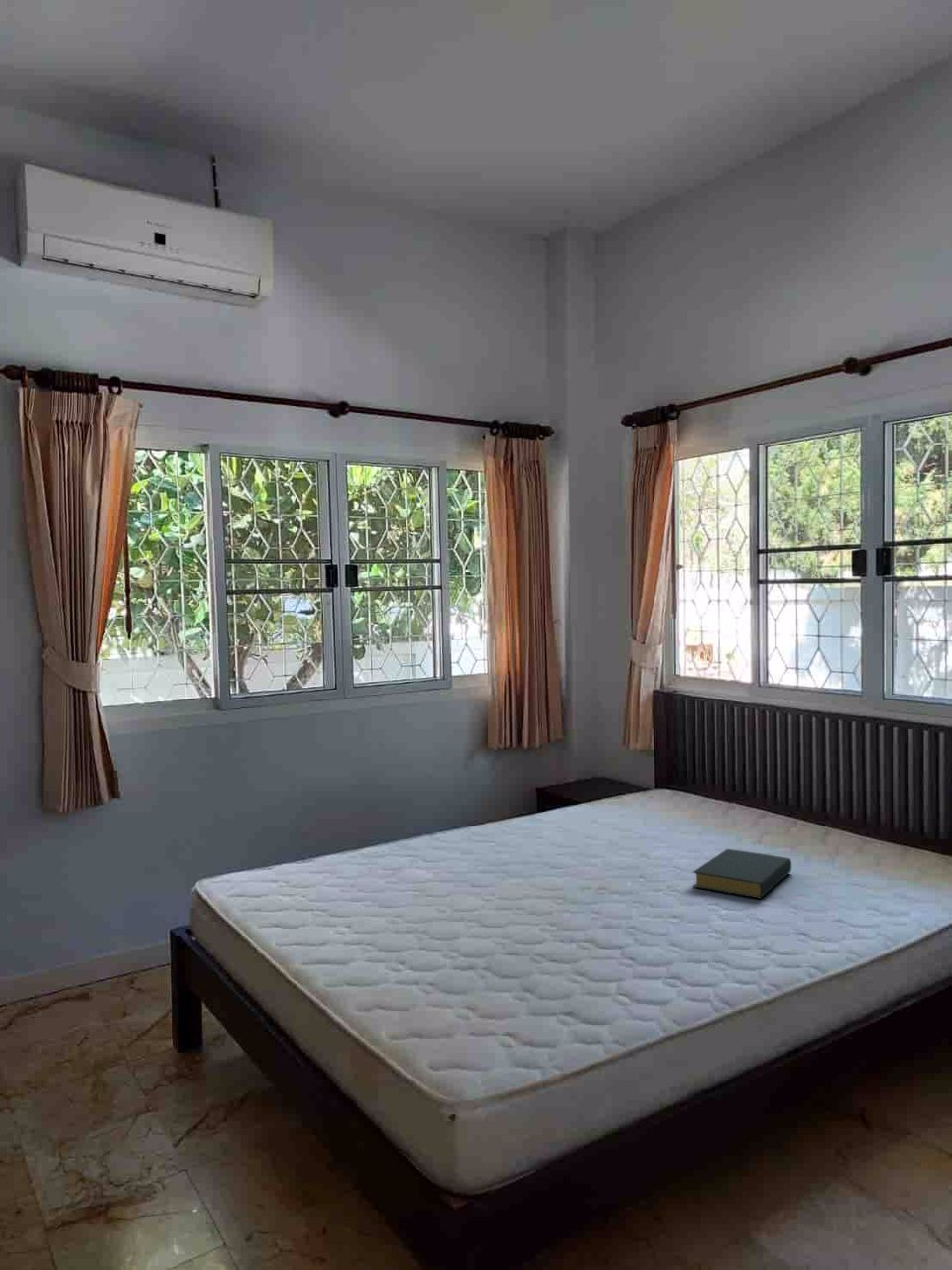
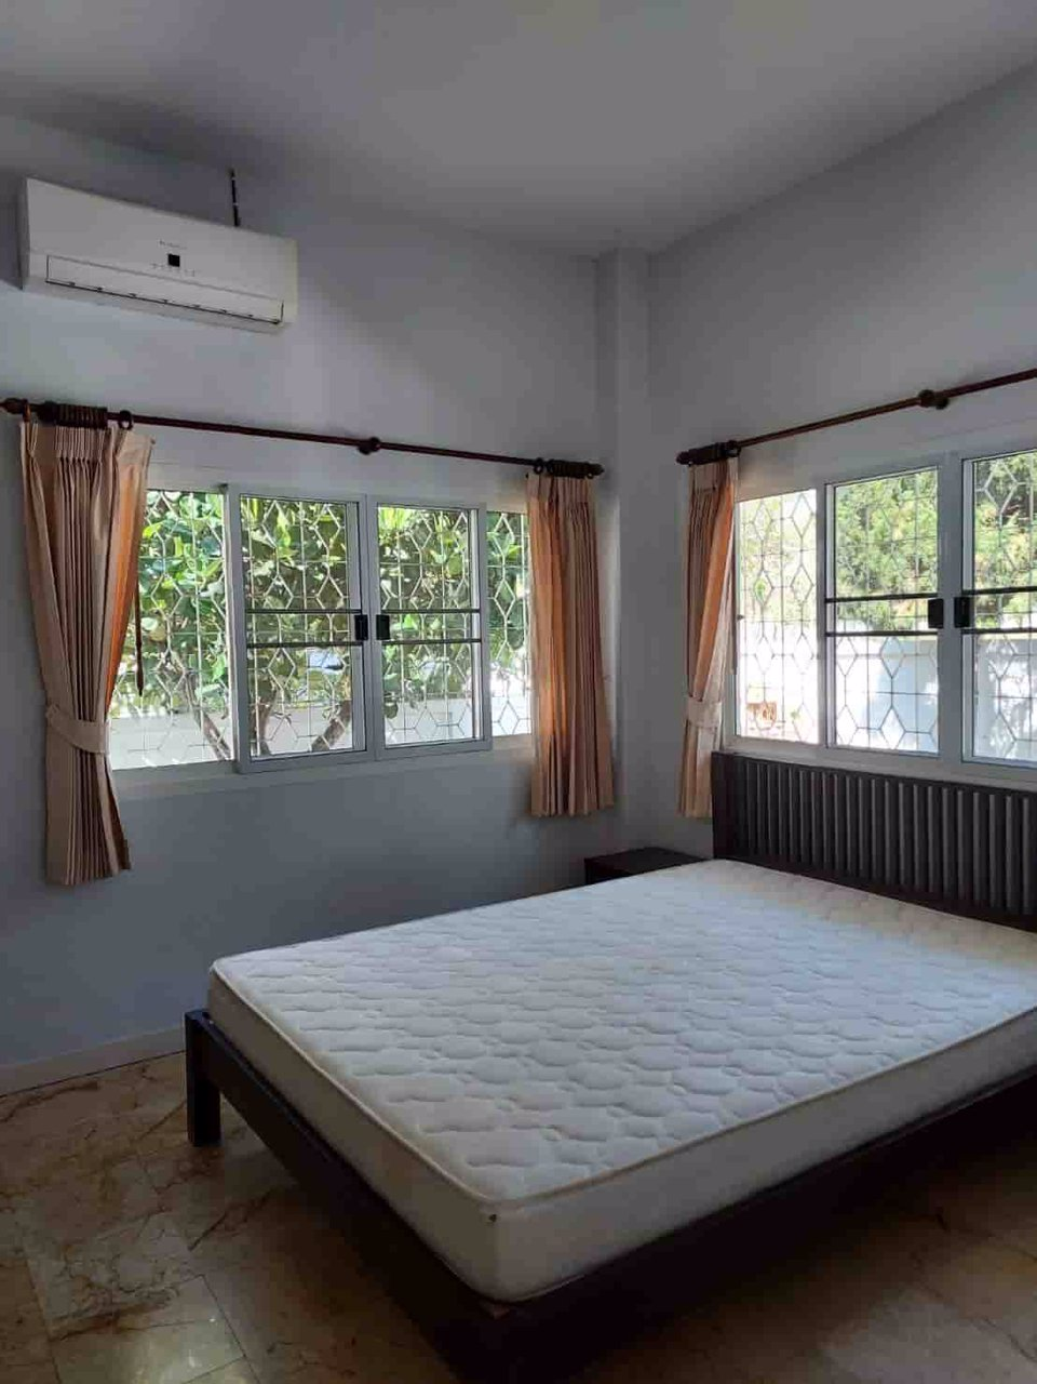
- hardback book (743, 872)
